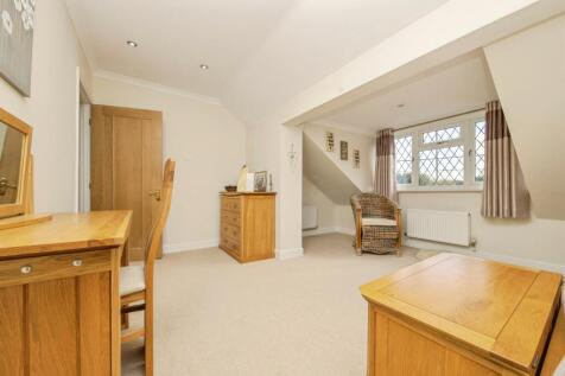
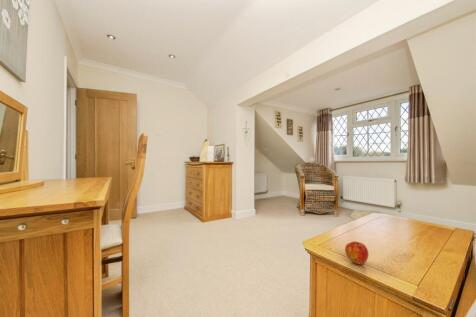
+ apple (356, 252)
